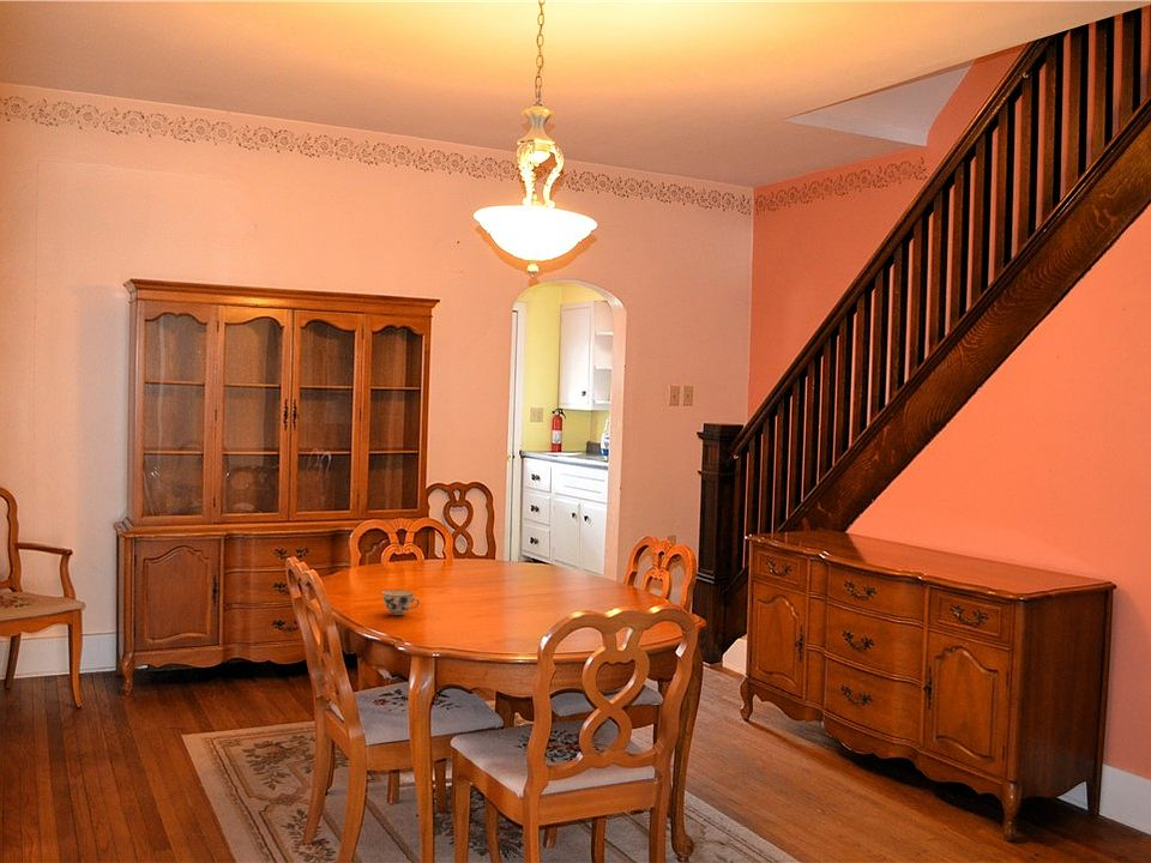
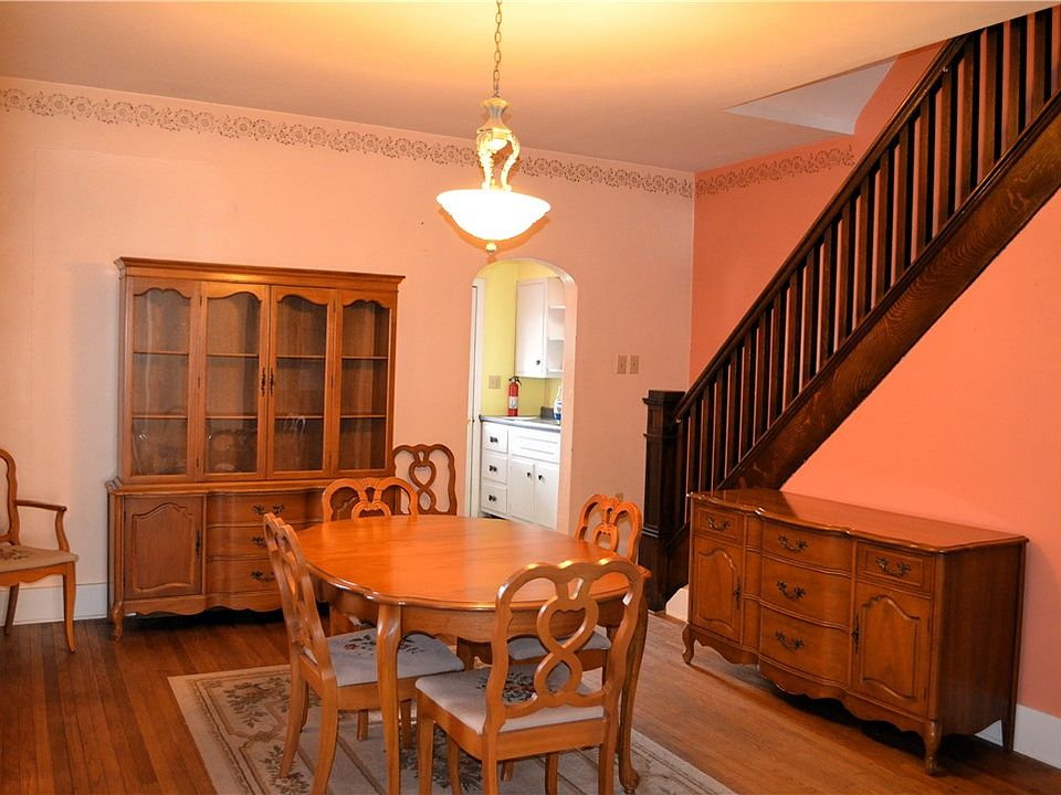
- chinaware (399, 603)
